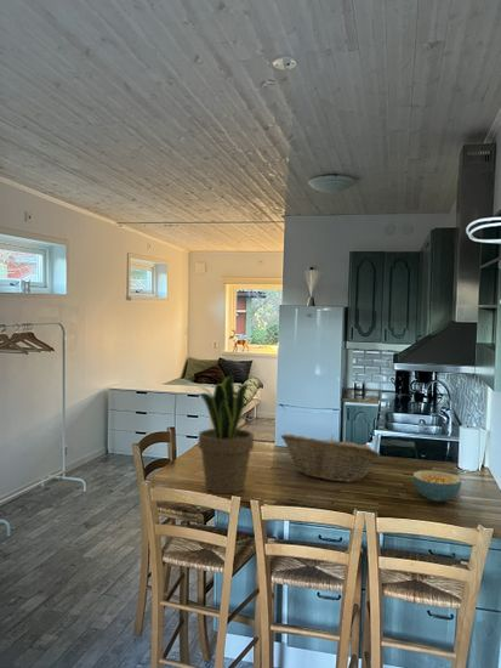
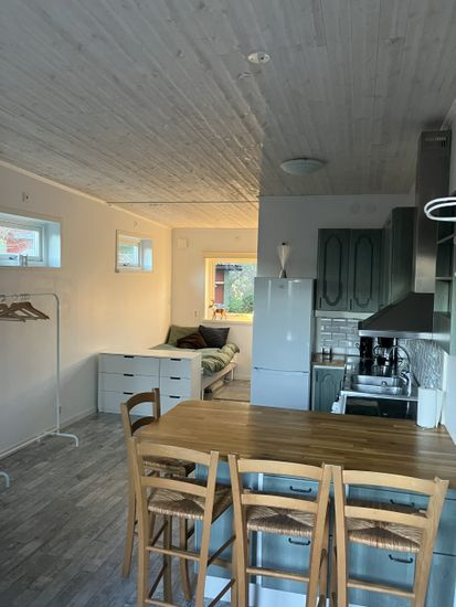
- cereal bowl (435, 487)
- potted plant (223, 430)
- fruit basket (329, 452)
